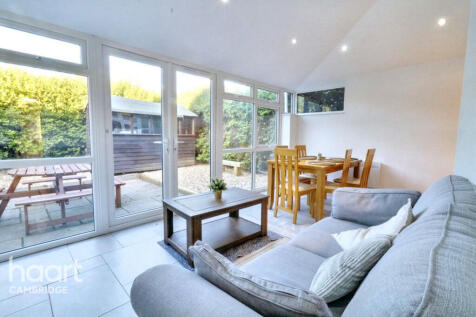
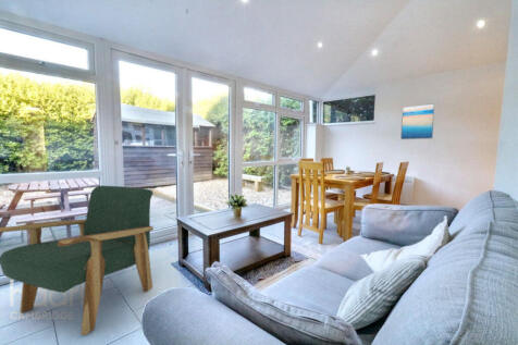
+ armchair (86, 247)
+ wall art (417, 122)
